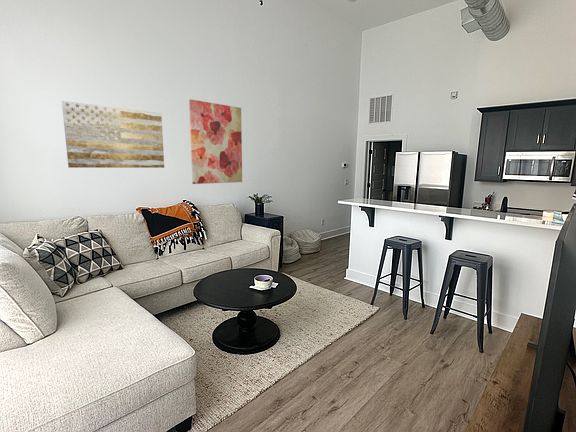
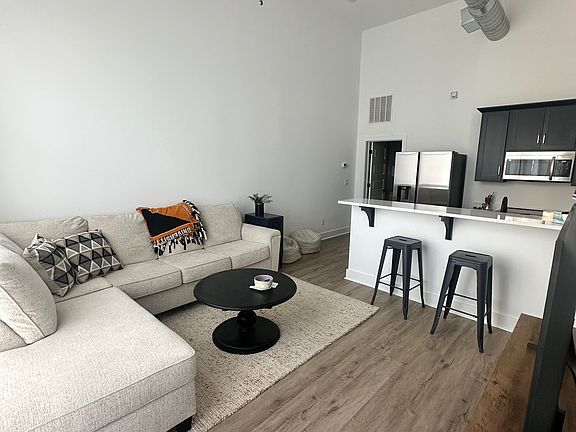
- wall art (217, 144)
- wall art (118, 138)
